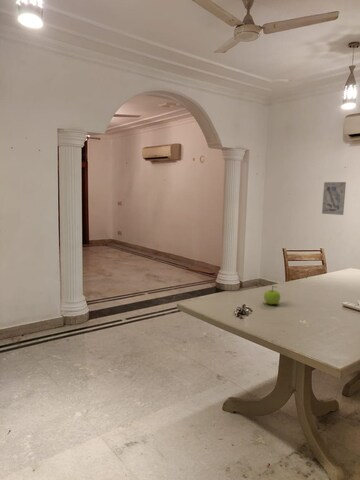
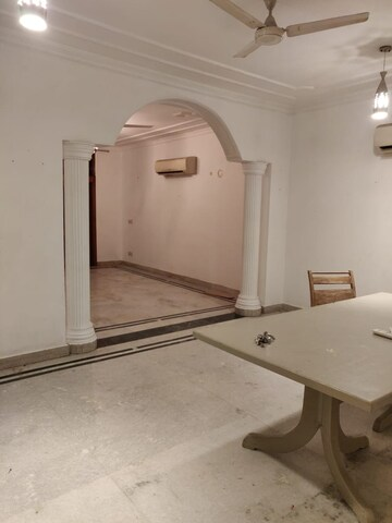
- wall art (333, 198)
- fruit (273, 294)
